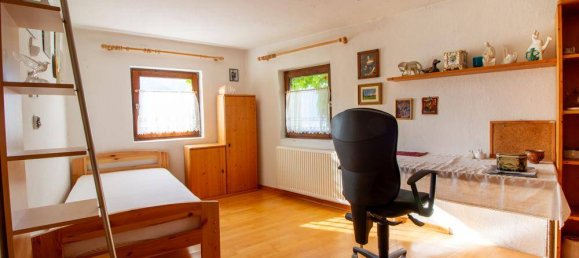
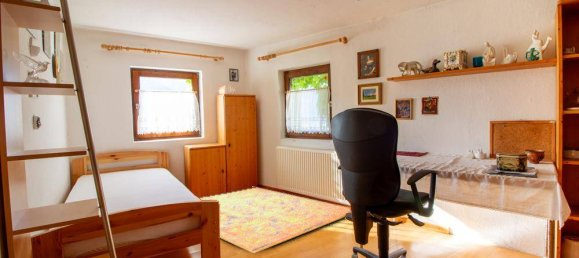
+ rug (249, 208)
